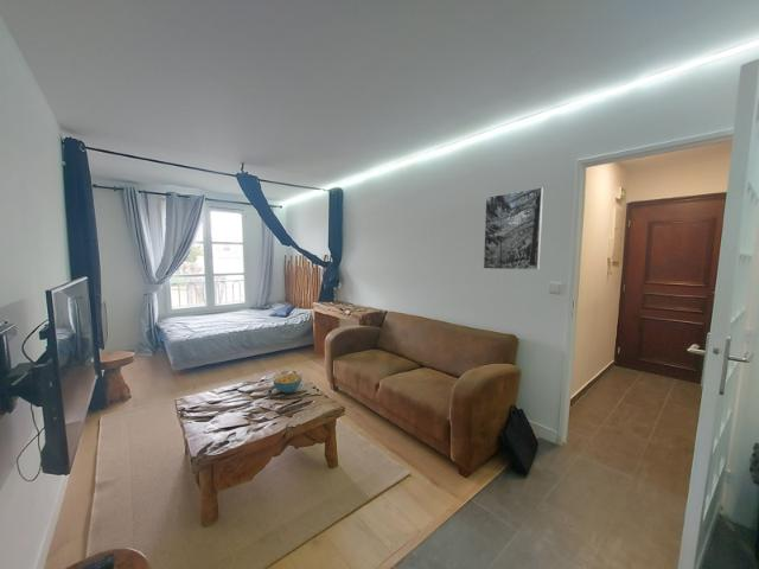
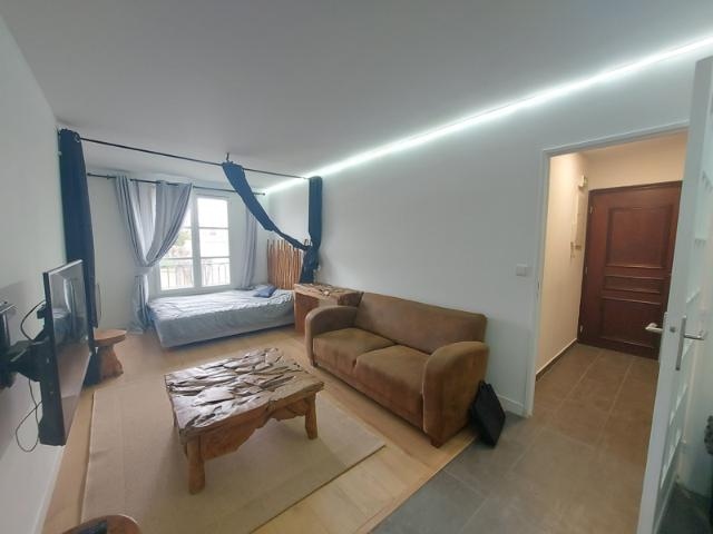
- cereal bowl (287, 384)
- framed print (511, 231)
